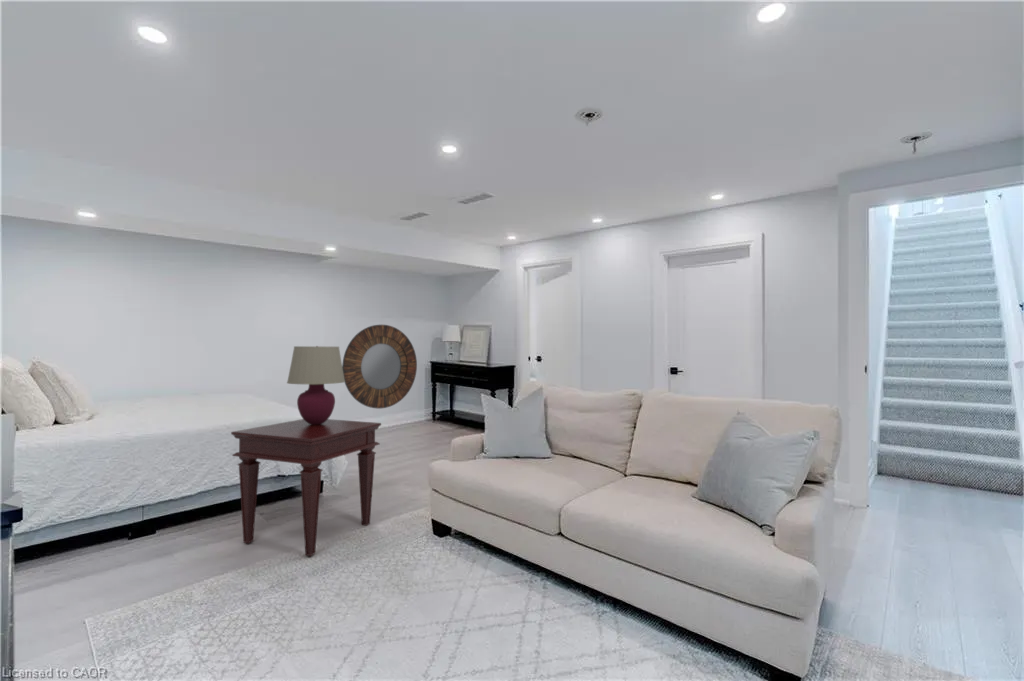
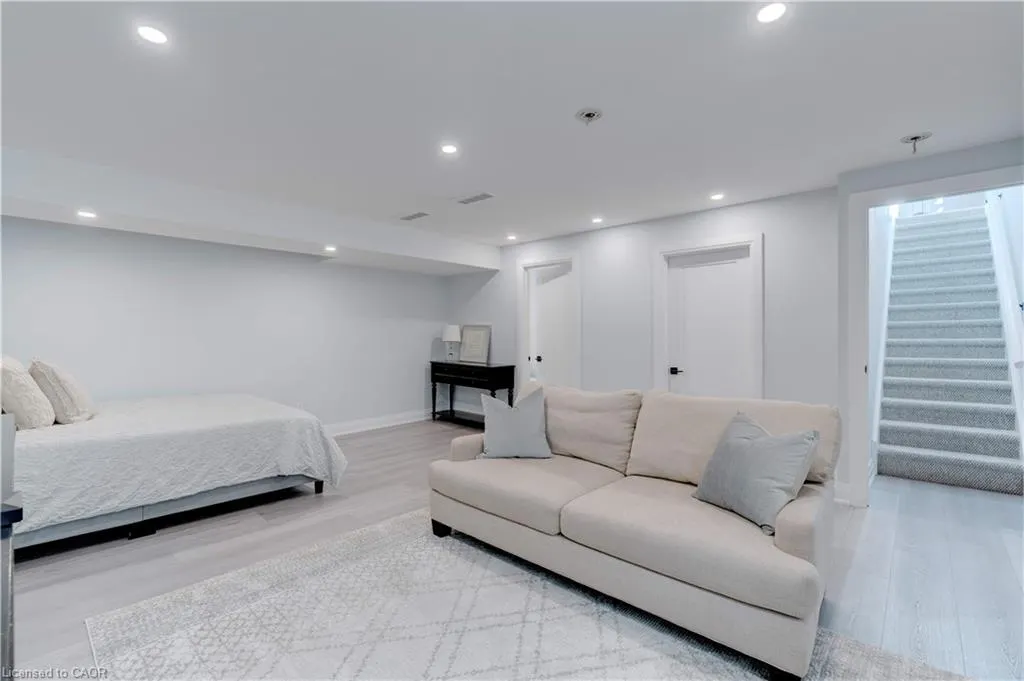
- home mirror (381, 366)
- table lamp (316, 384)
- side table (310, 480)
